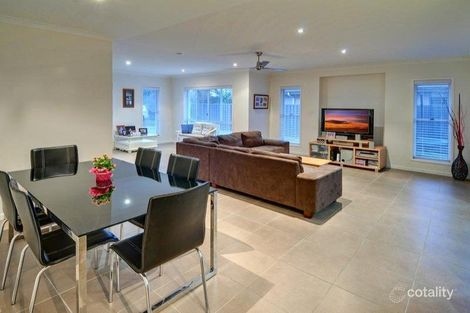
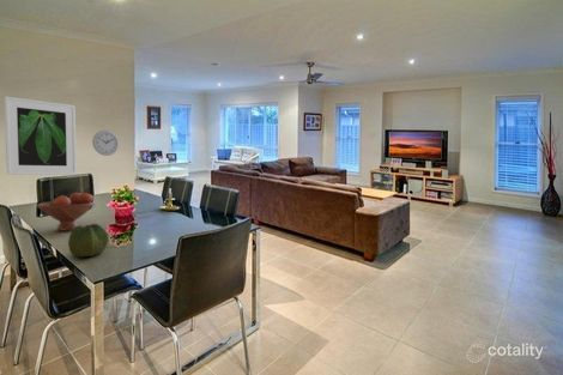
+ cabbage (89, 238)
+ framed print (42, 138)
+ wall clock (105, 143)
+ candle holder (169, 198)
+ fruit bowl (67, 211)
